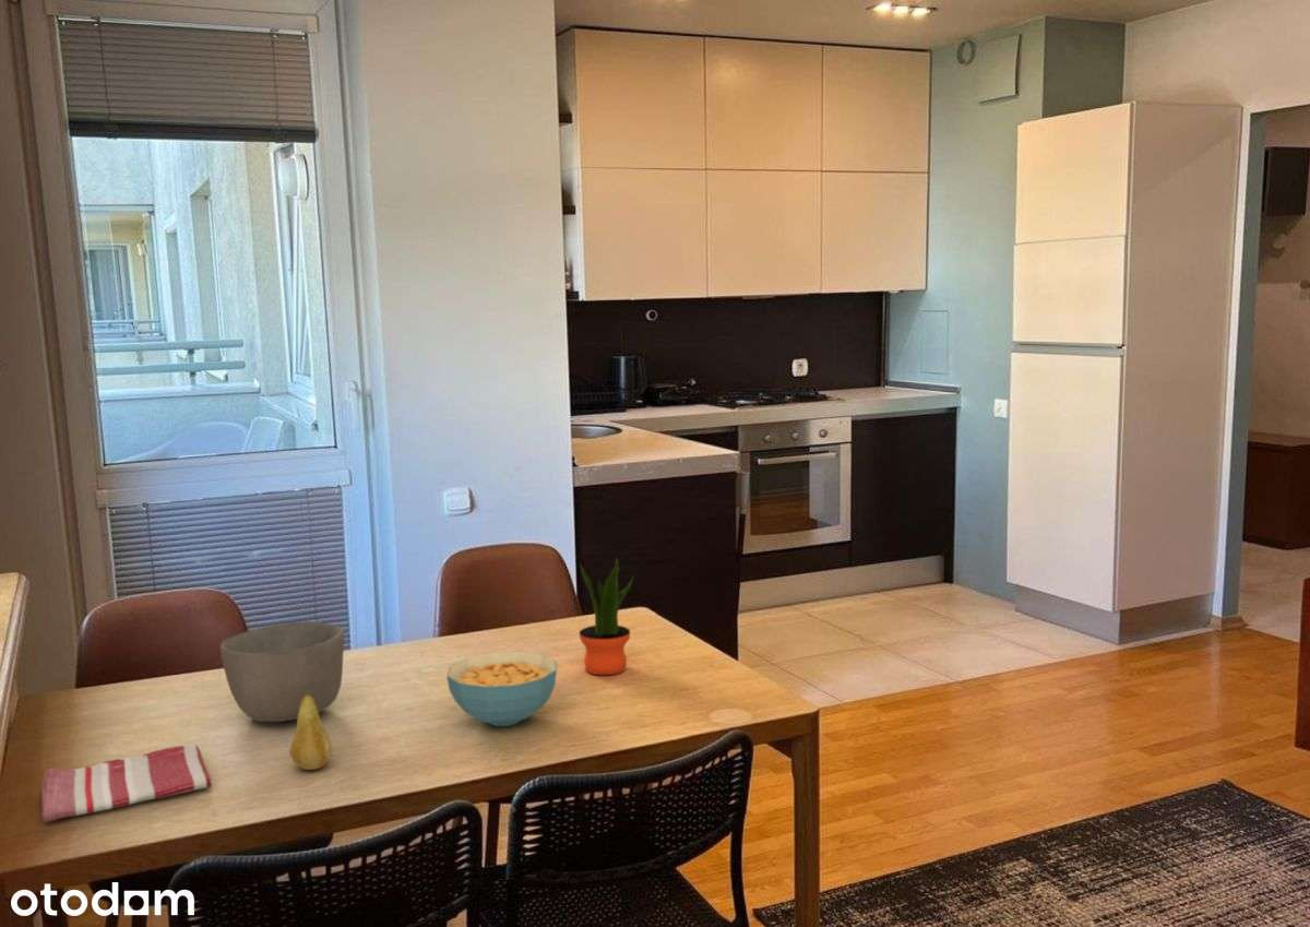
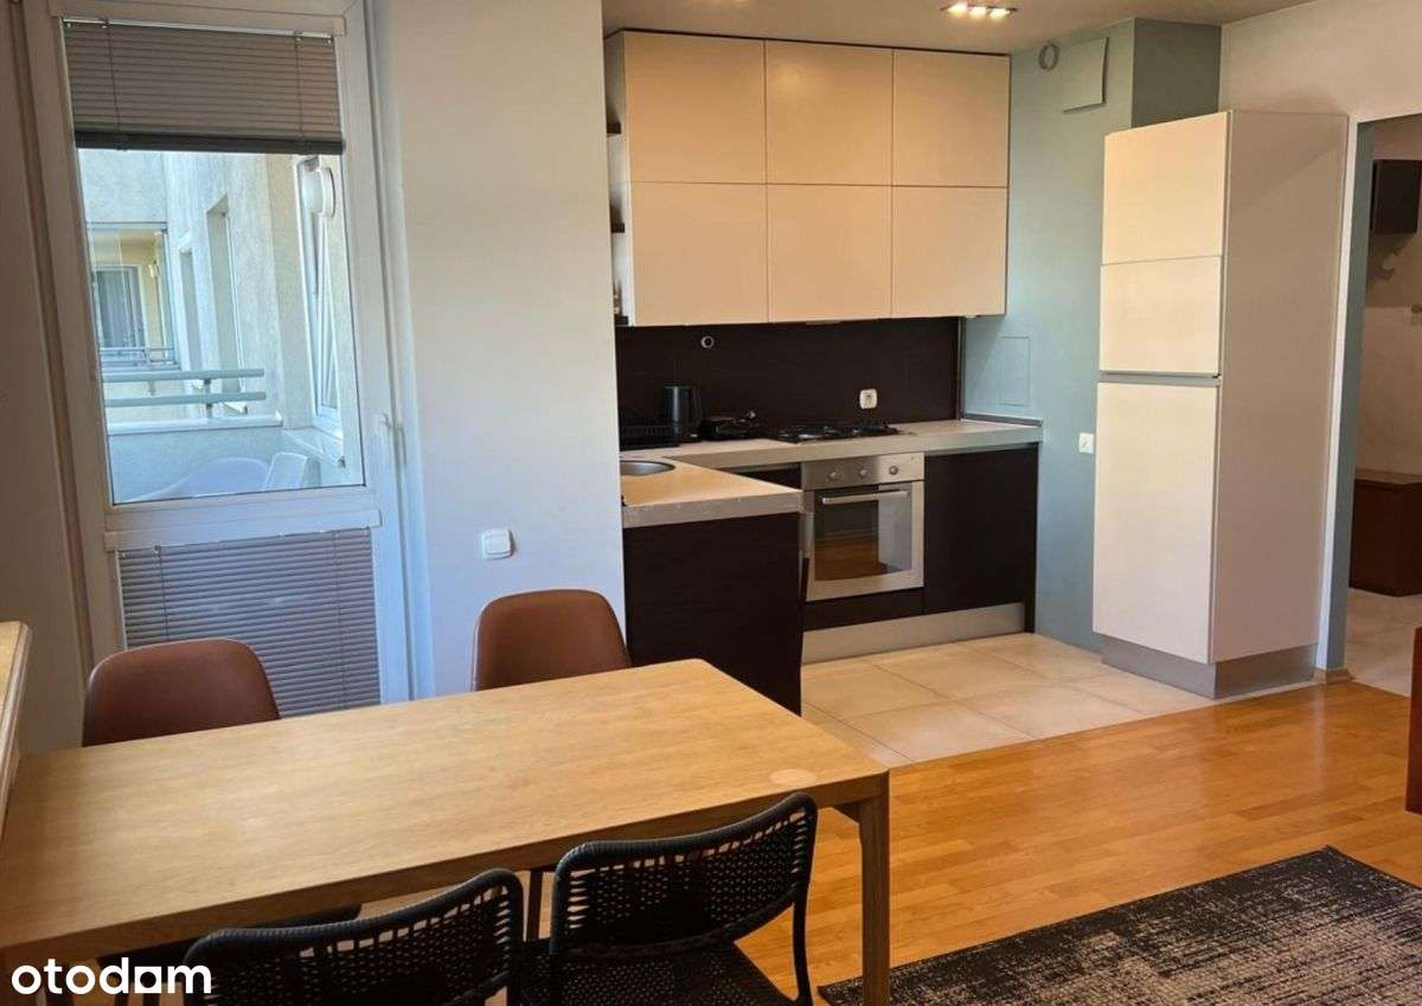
- bowl (285, 675)
- potted plant (609, 611)
- cereal bowl (503, 693)
- dish towel (126, 780)
- fruit (310, 733)
